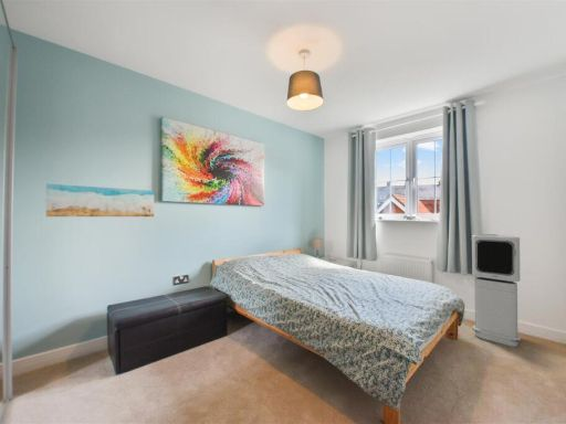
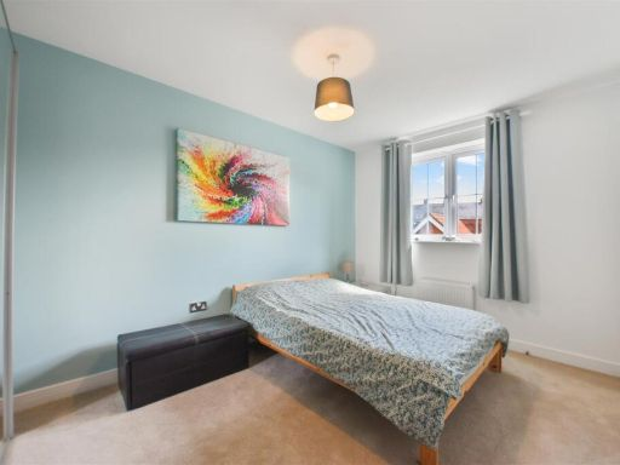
- wall art (105, 202)
- air purifier (495, 285)
